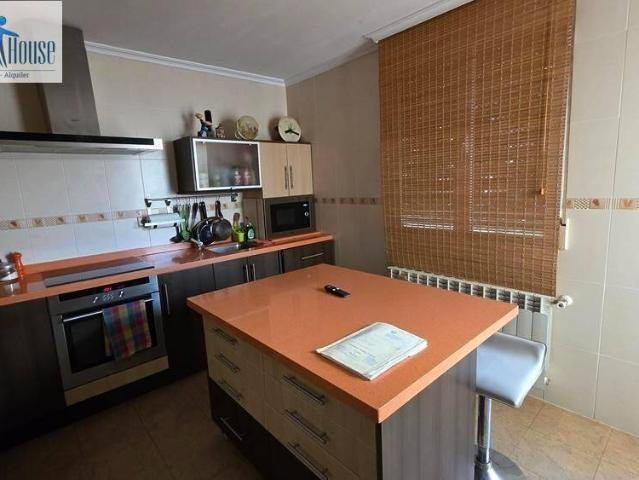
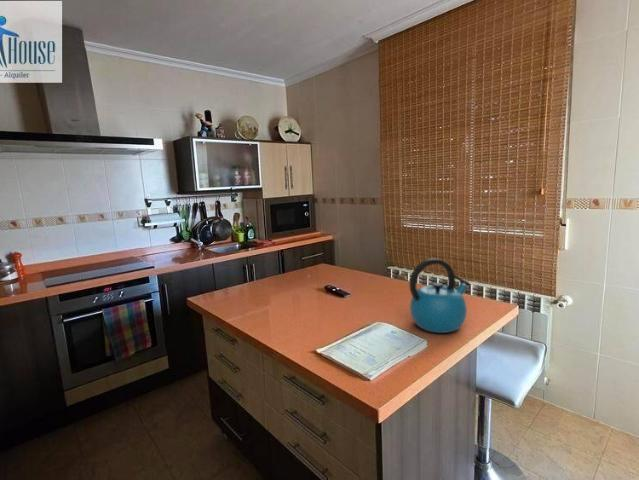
+ kettle (440, 292)
